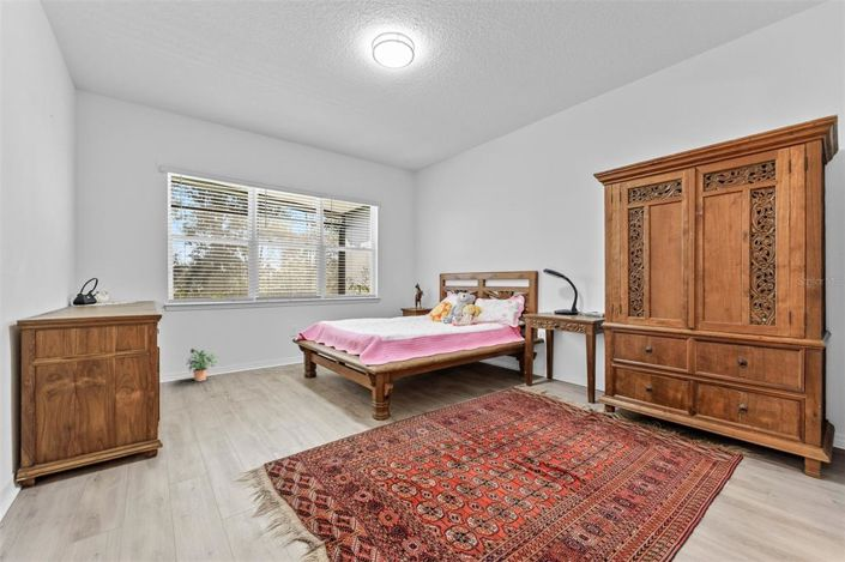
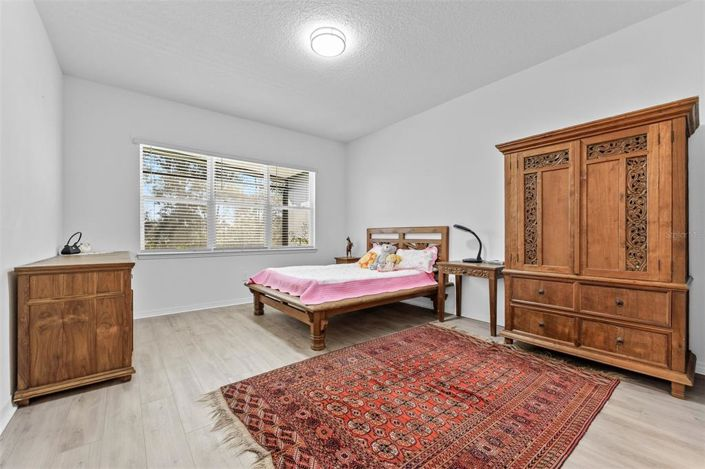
- potted plant (203, 363)
